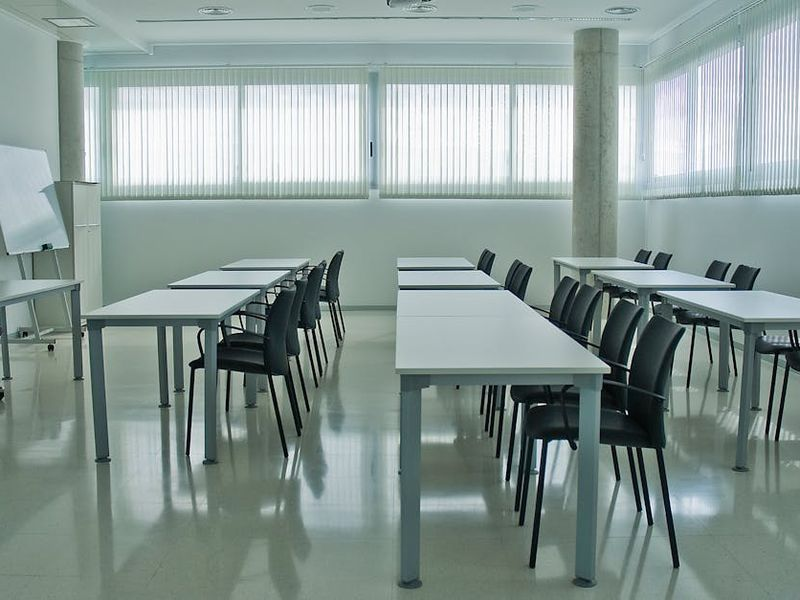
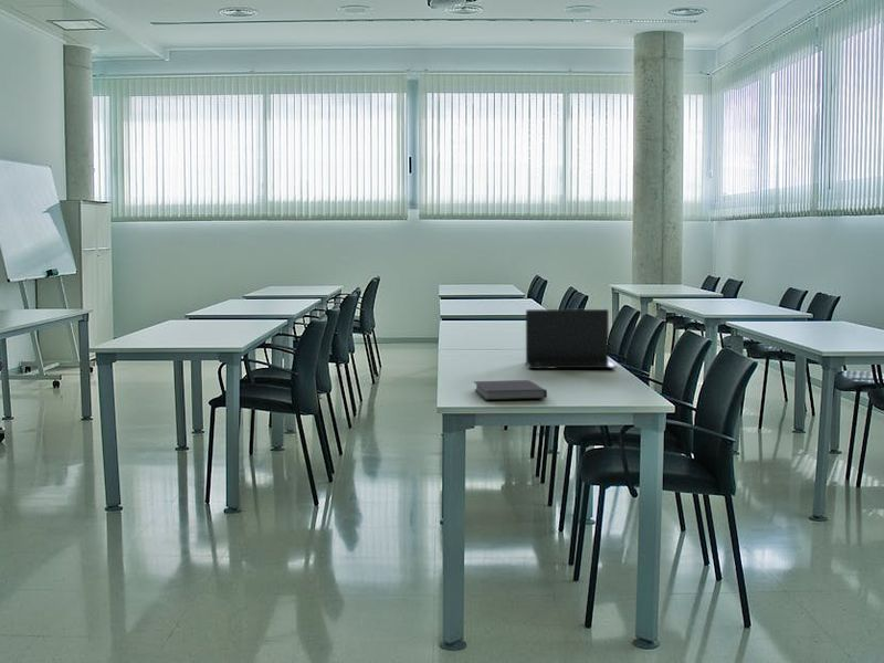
+ notebook (508, 389)
+ laptop (569, 338)
